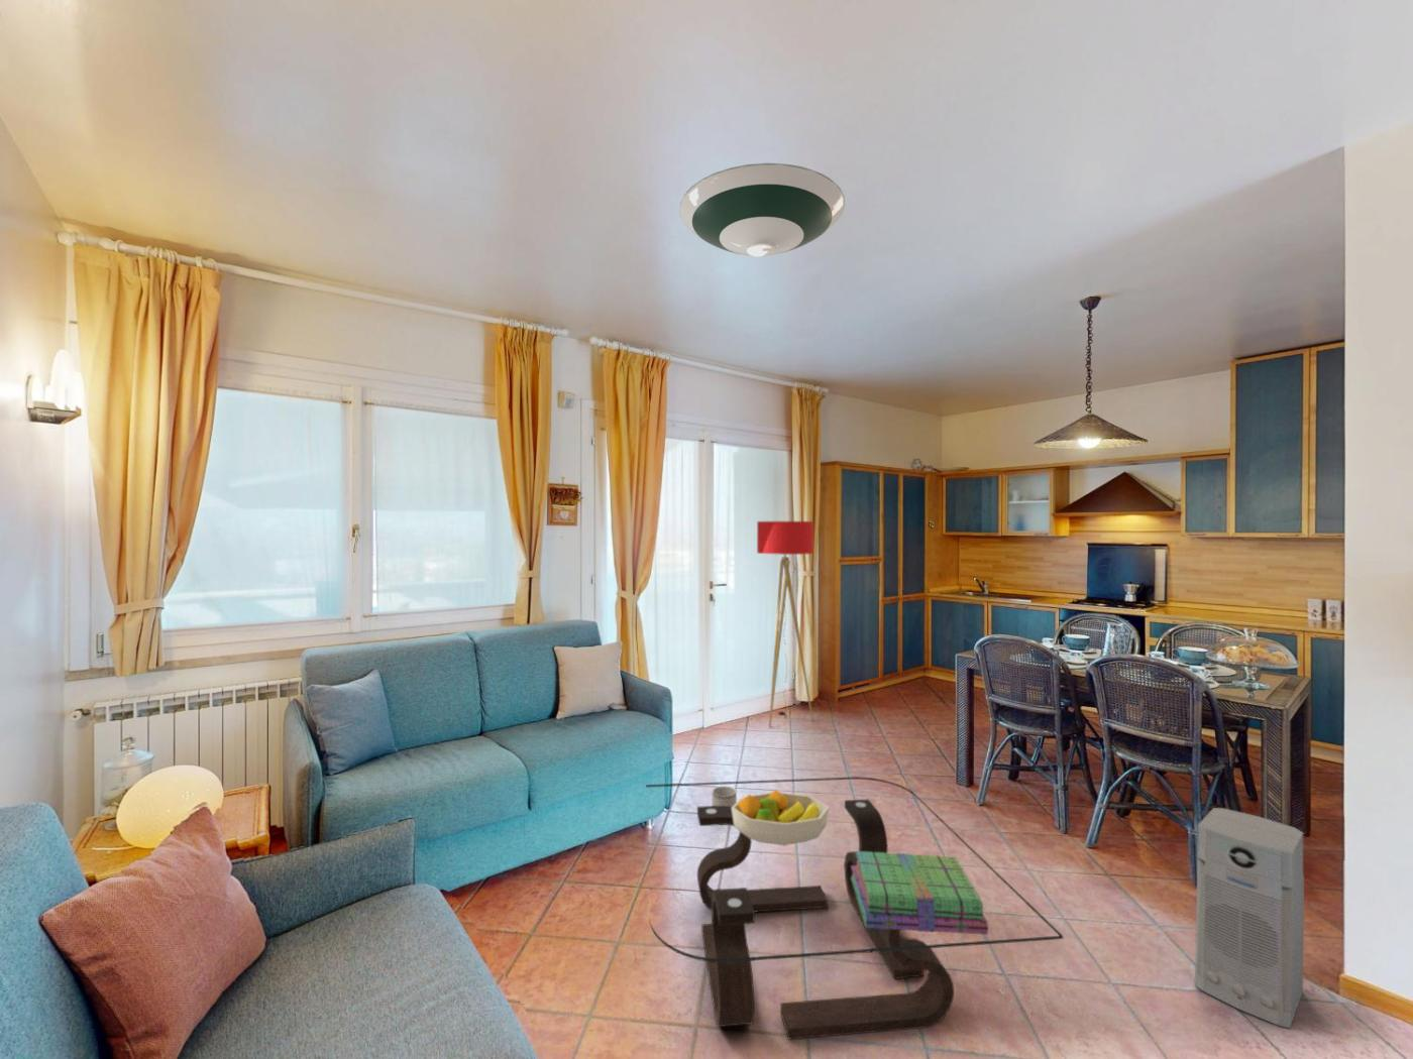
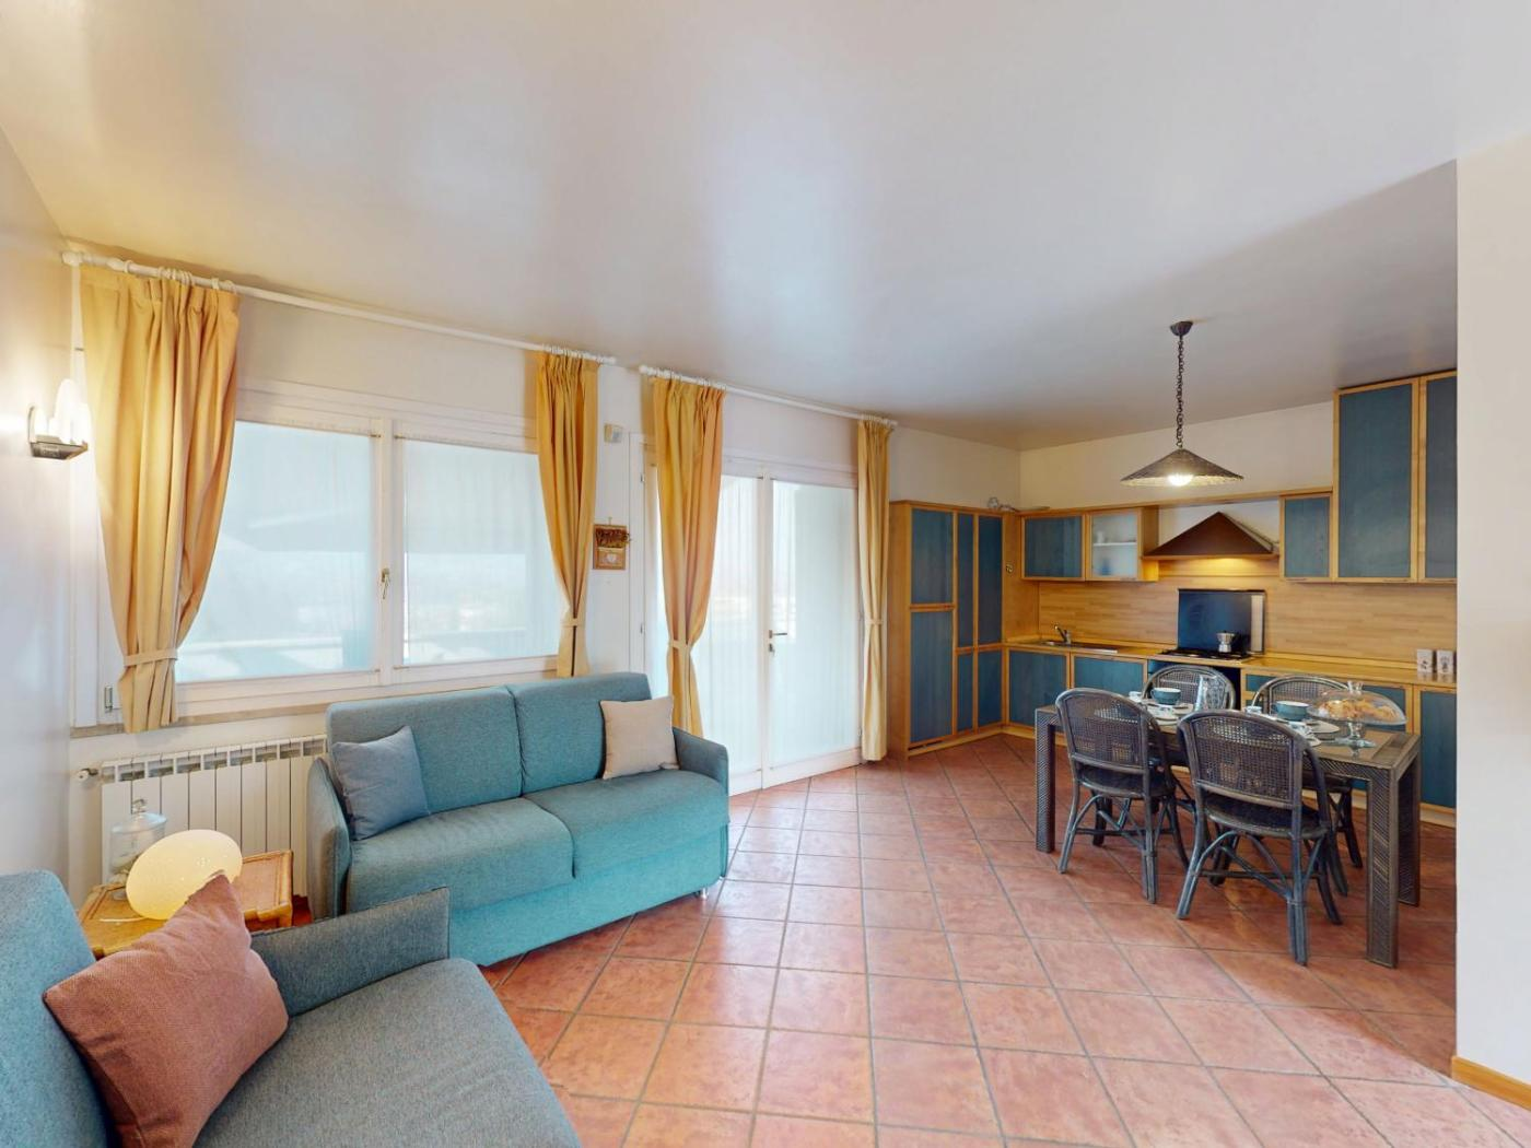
- air purifier (1249, 908)
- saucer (761, 231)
- planter (723, 801)
- floor lamp (785, 621)
- stack of books (915, 889)
- fruit bowl (780, 813)
- coffee table (807, 898)
